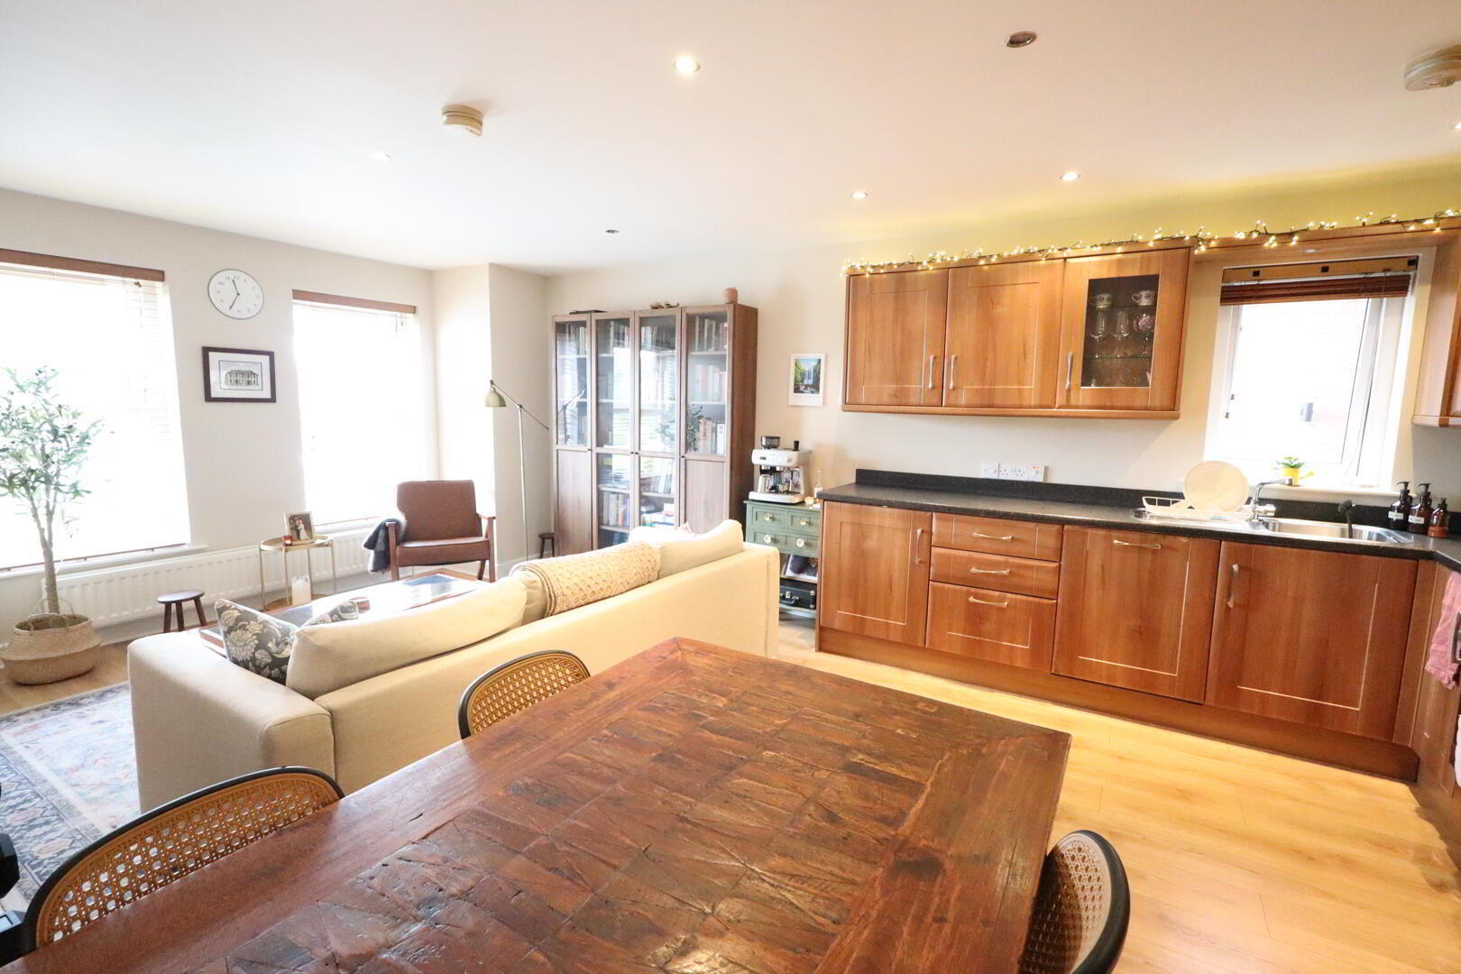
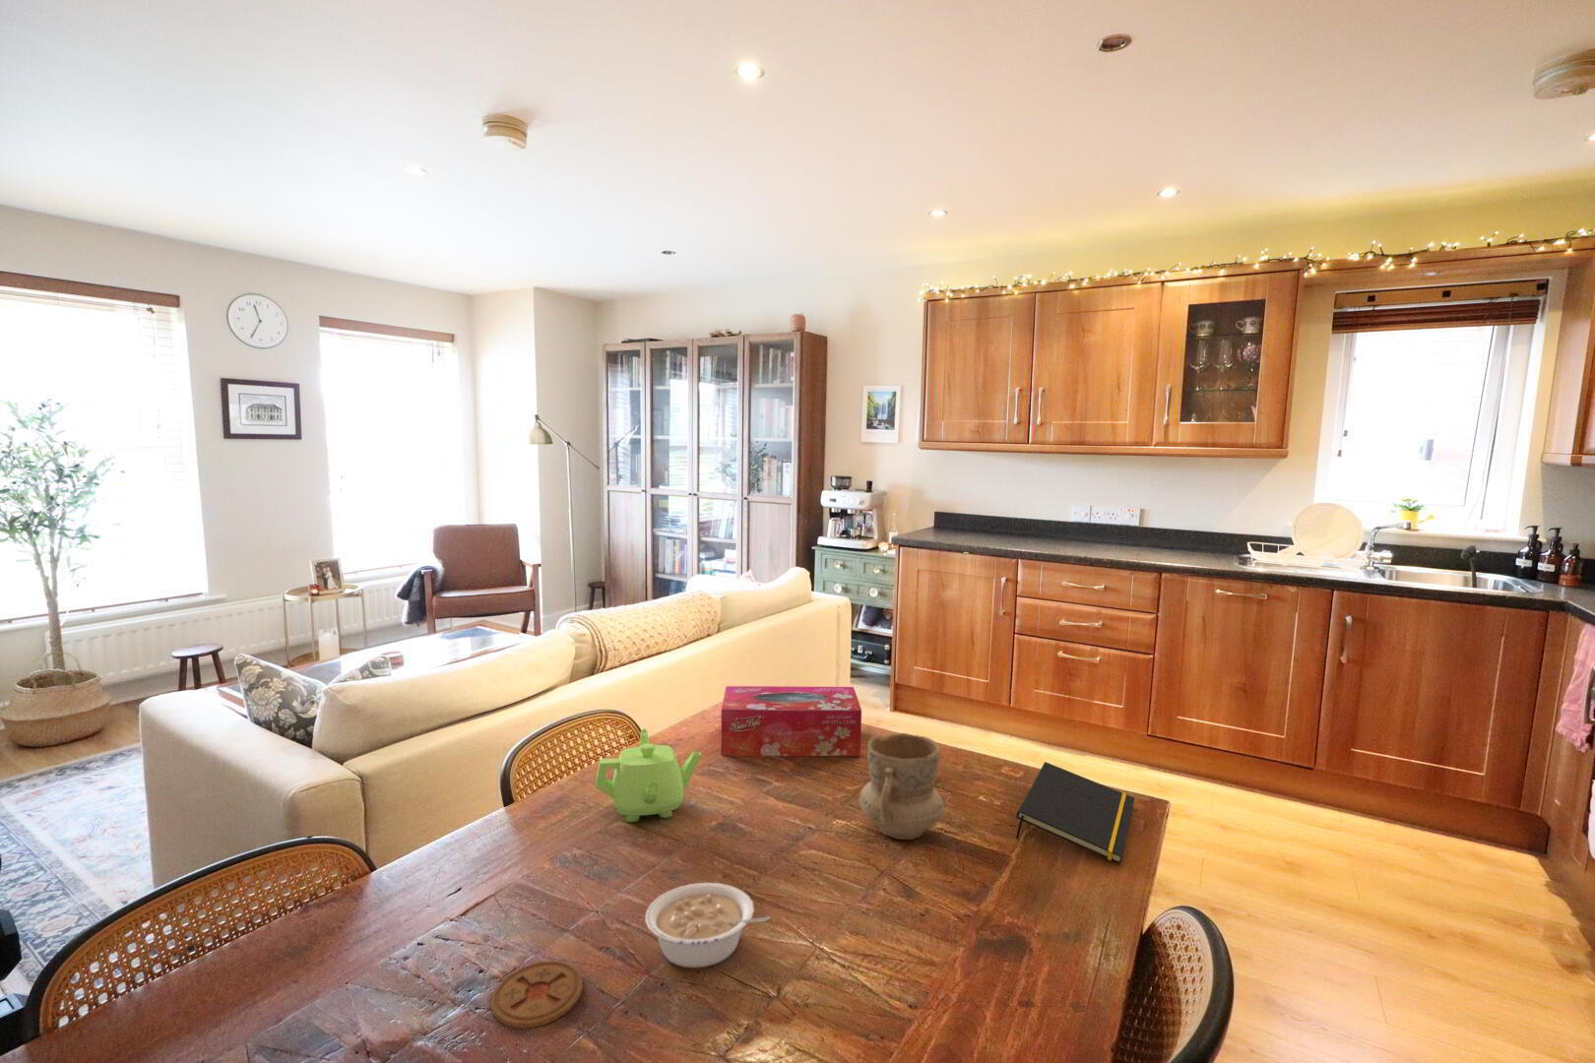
+ teapot (649, 777)
+ coaster (538, 992)
+ tissue box (789, 719)
+ notepad (1078, 807)
+ legume (704, 923)
+ mug (901, 787)
